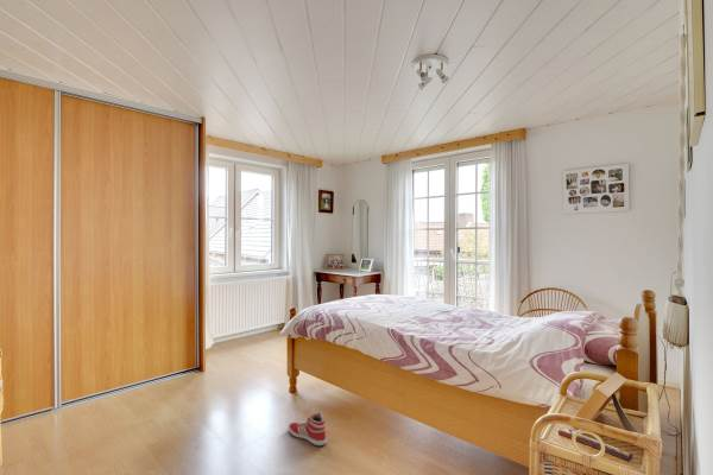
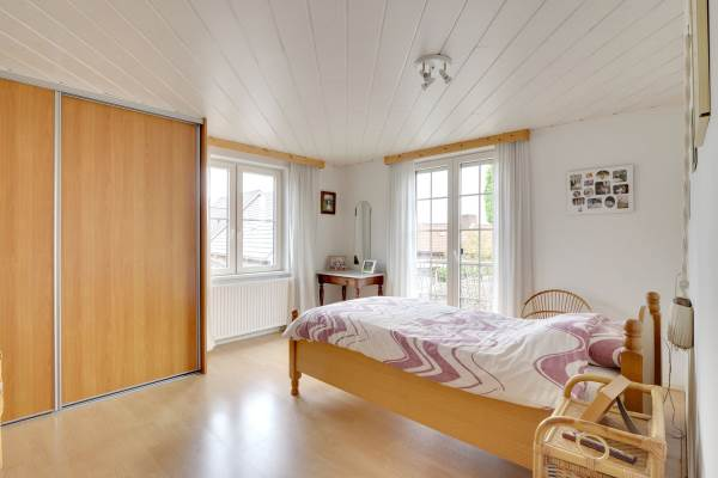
- sneaker (307, 423)
